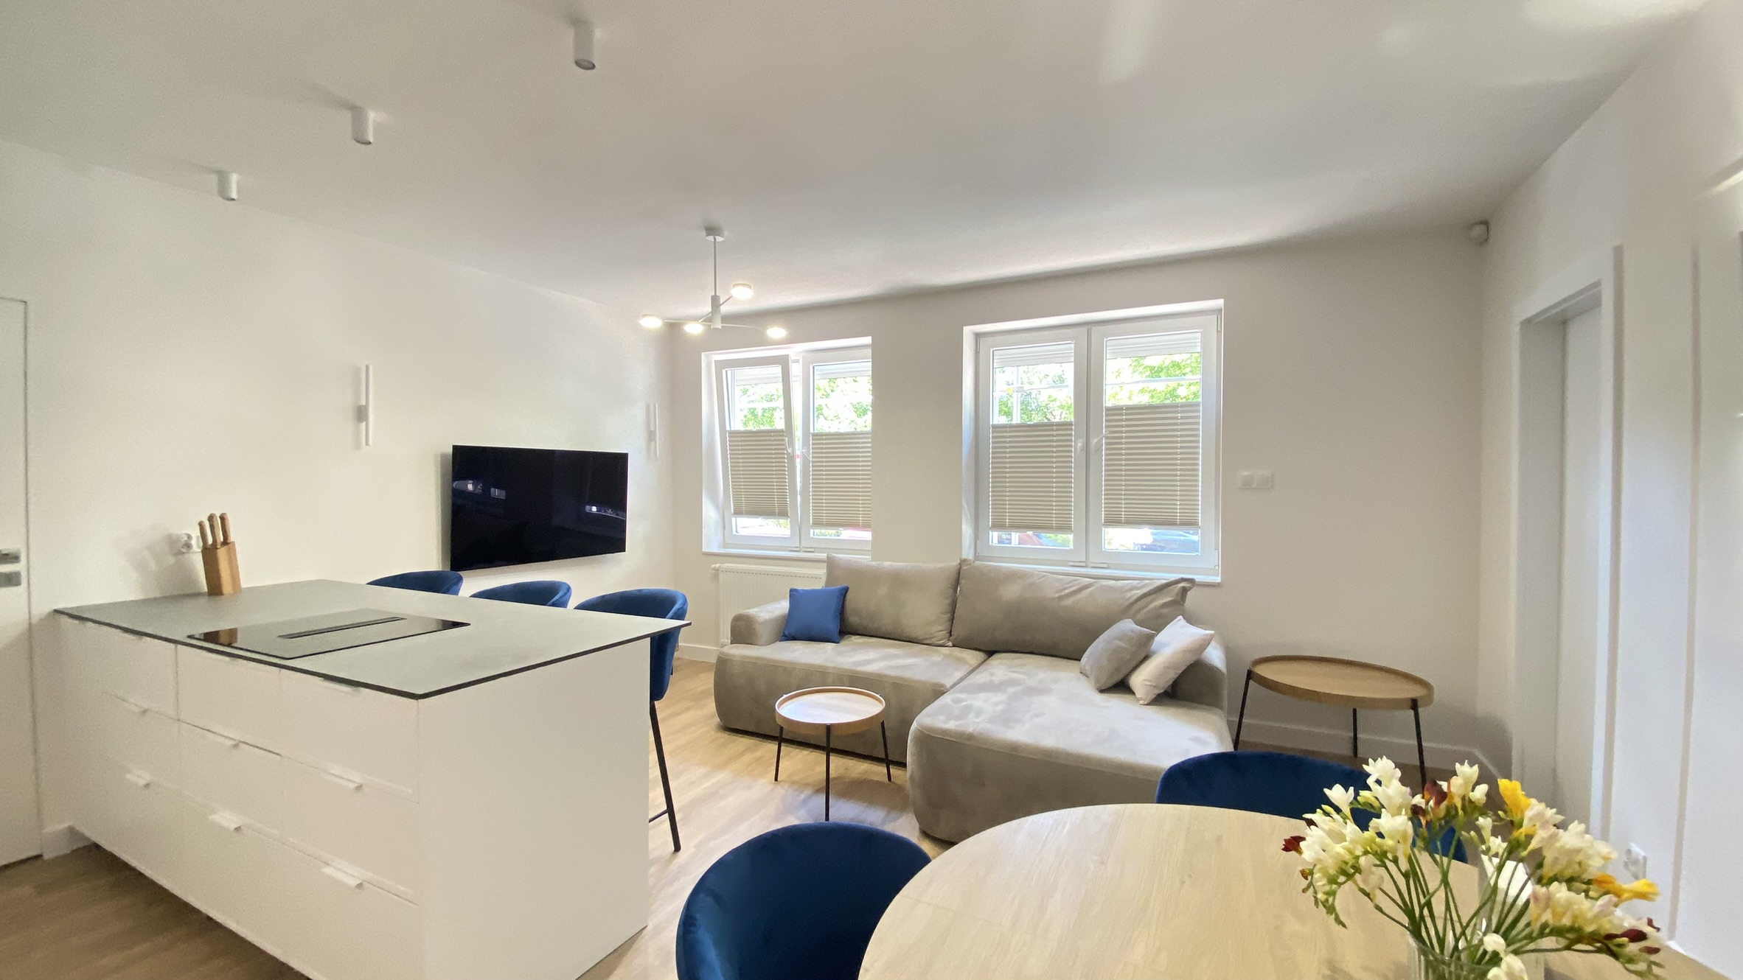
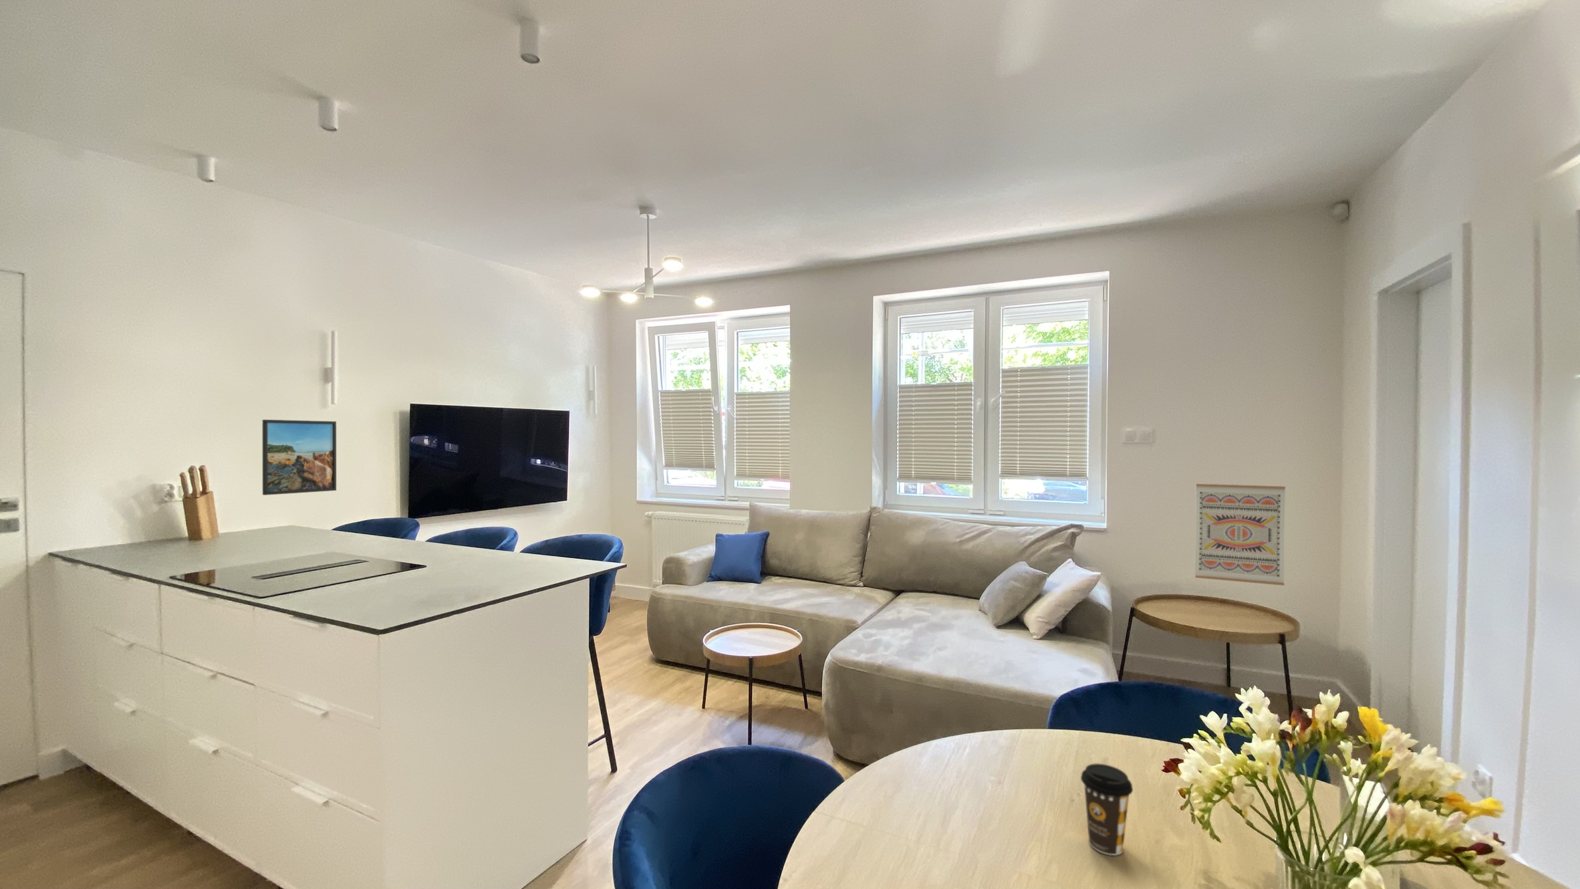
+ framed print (301, 457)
+ coffee cup (1106, 809)
+ wall art (1238, 533)
